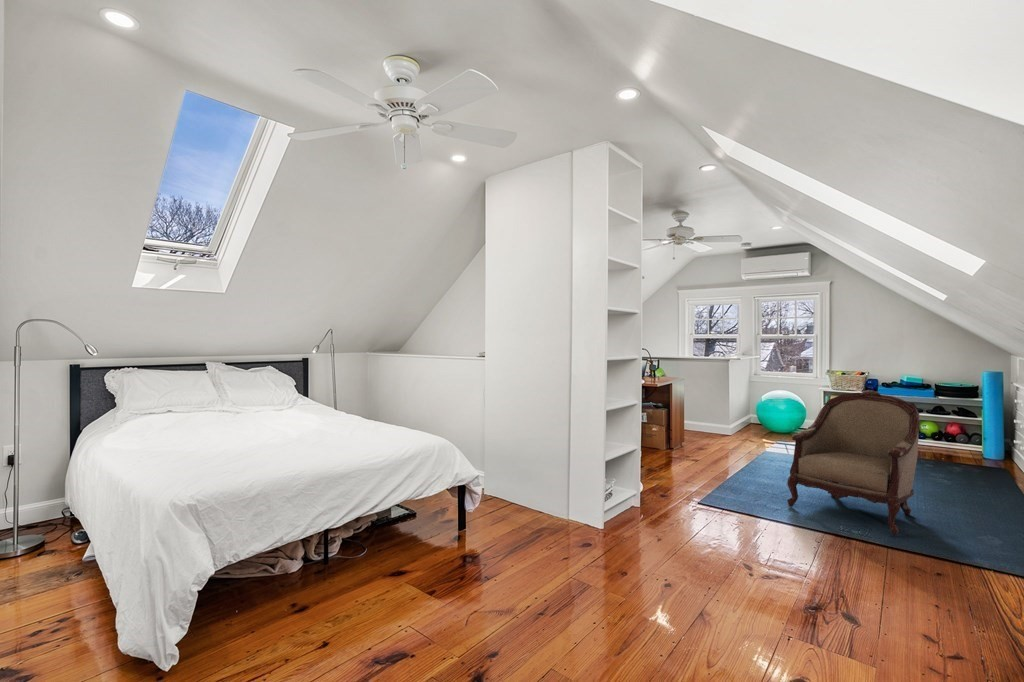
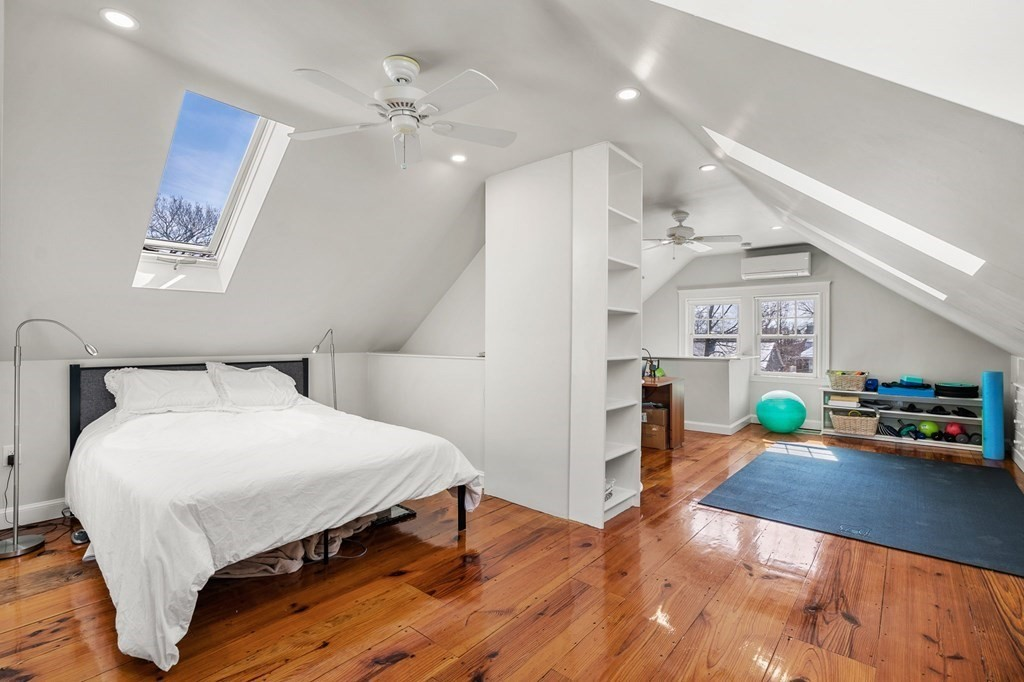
- armchair (856, 451)
